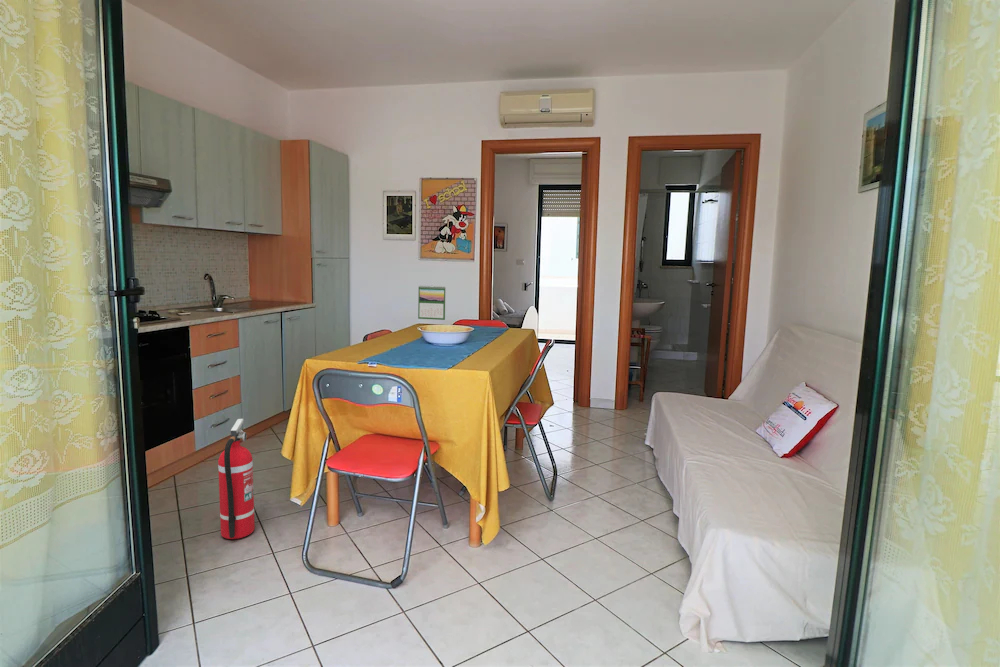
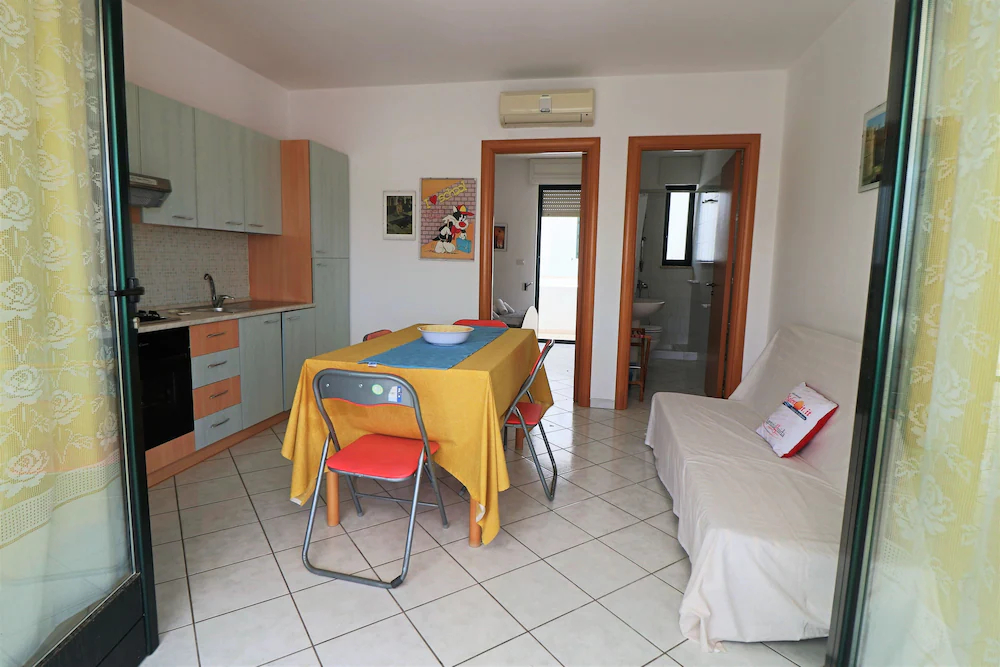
- fire extinguisher (235, 480)
- calendar (431, 302)
